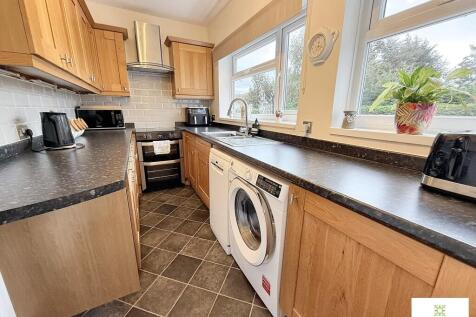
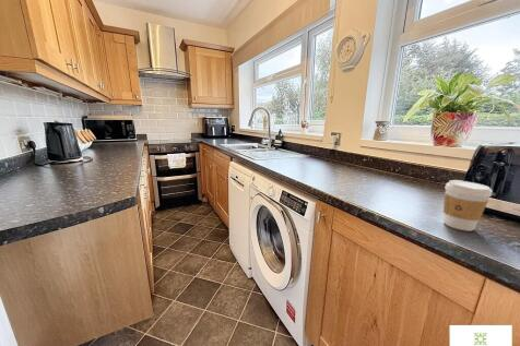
+ coffee cup (463, 204)
